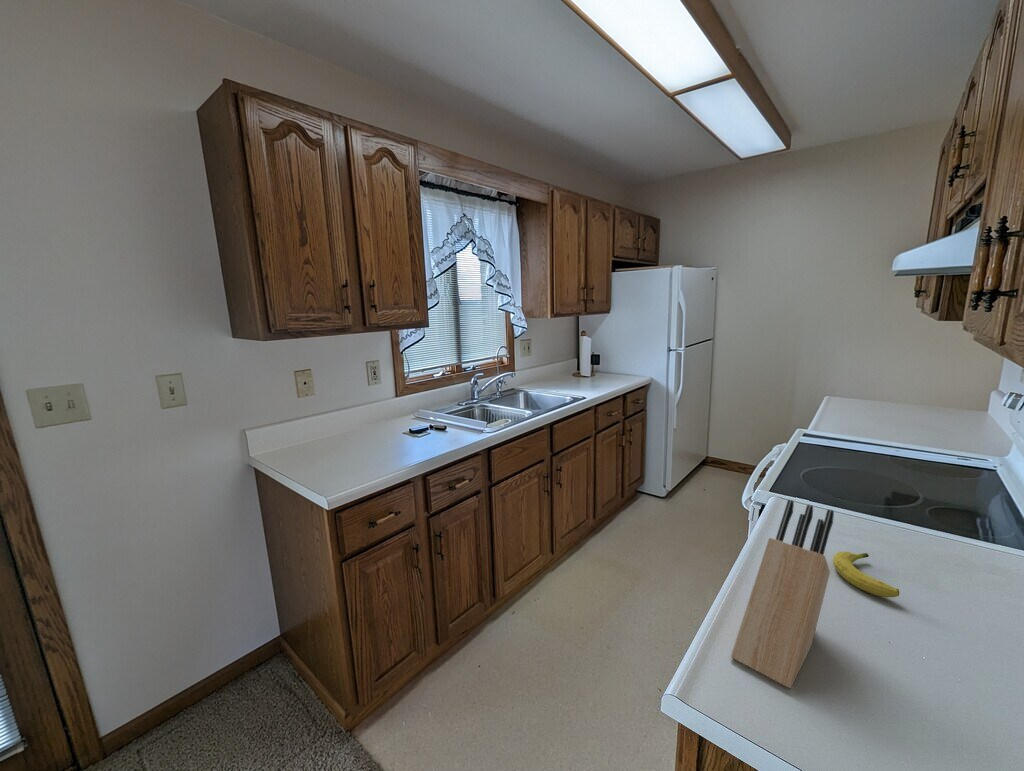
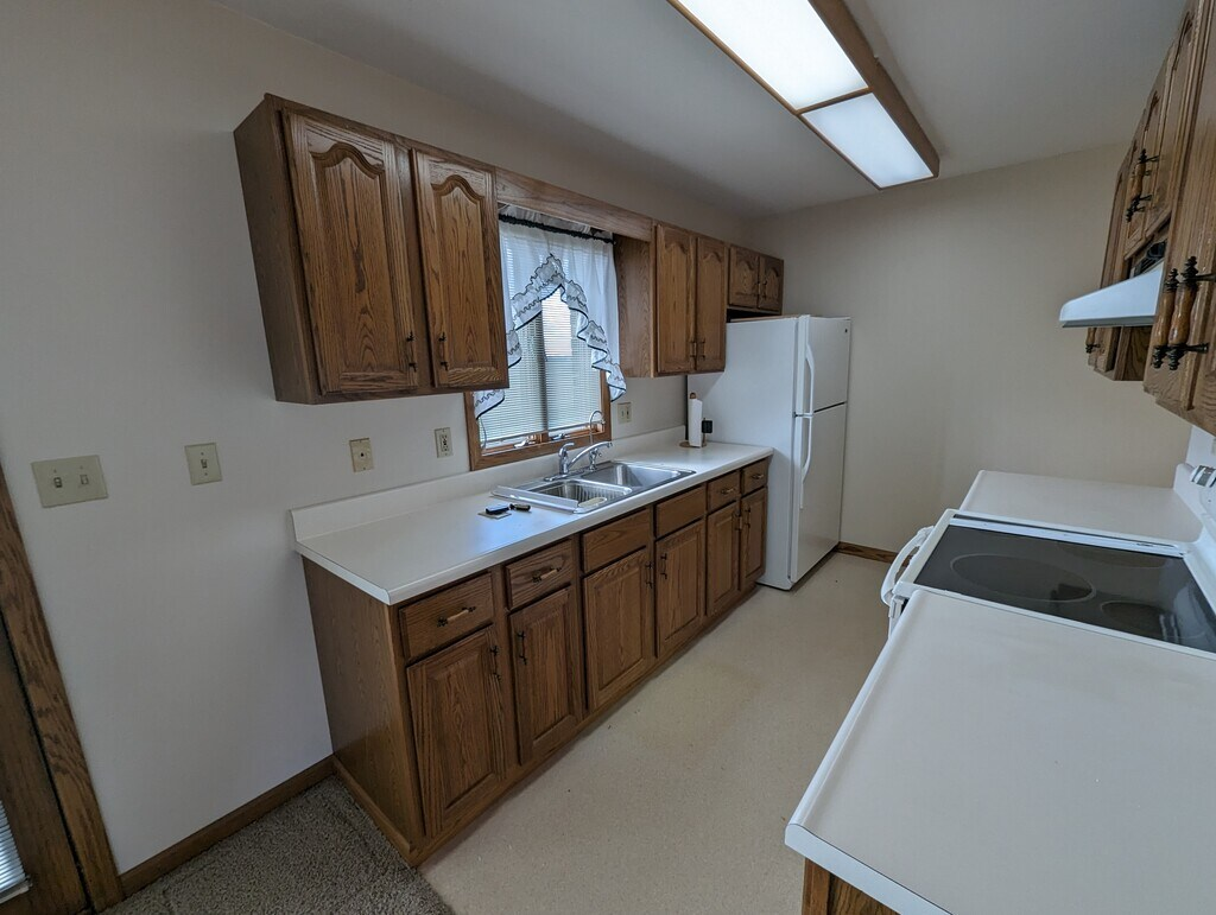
- knife block (788, 580)
- fruit (863, 573)
